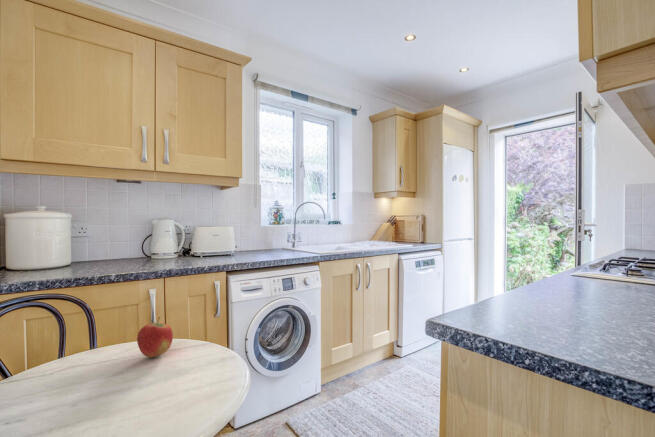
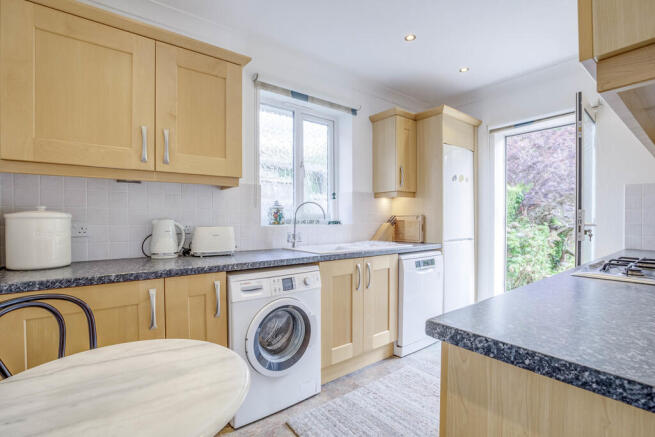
- apple (155, 336)
